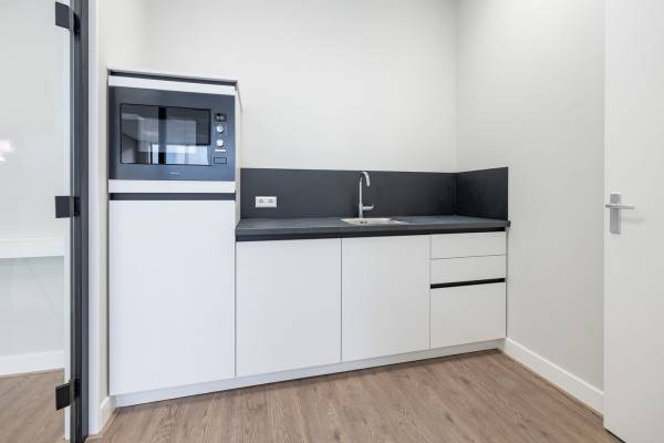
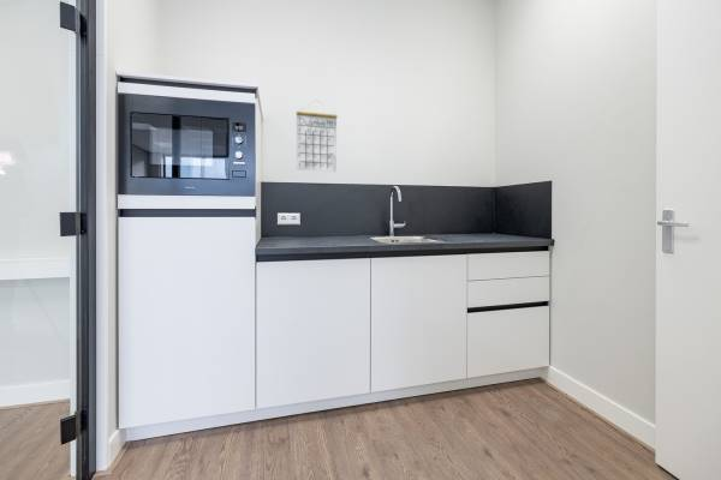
+ calendar (316, 134)
